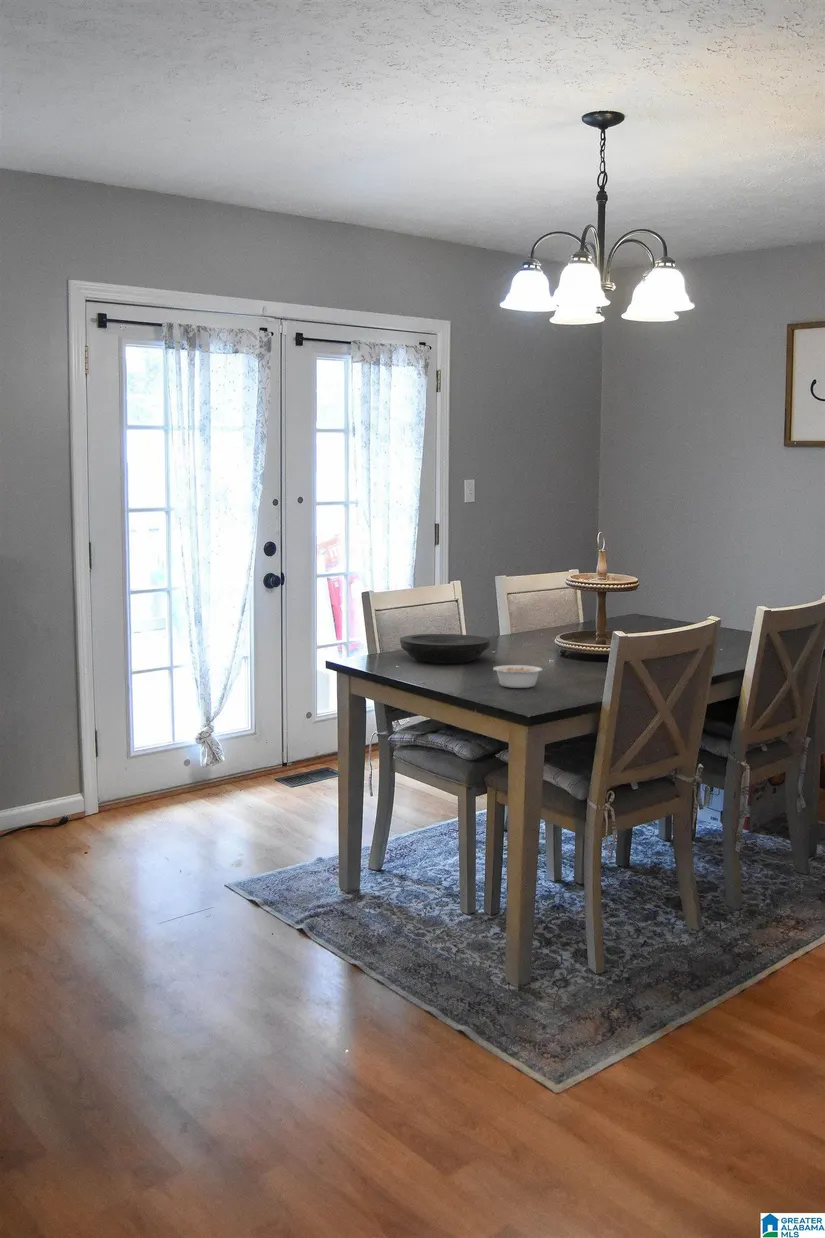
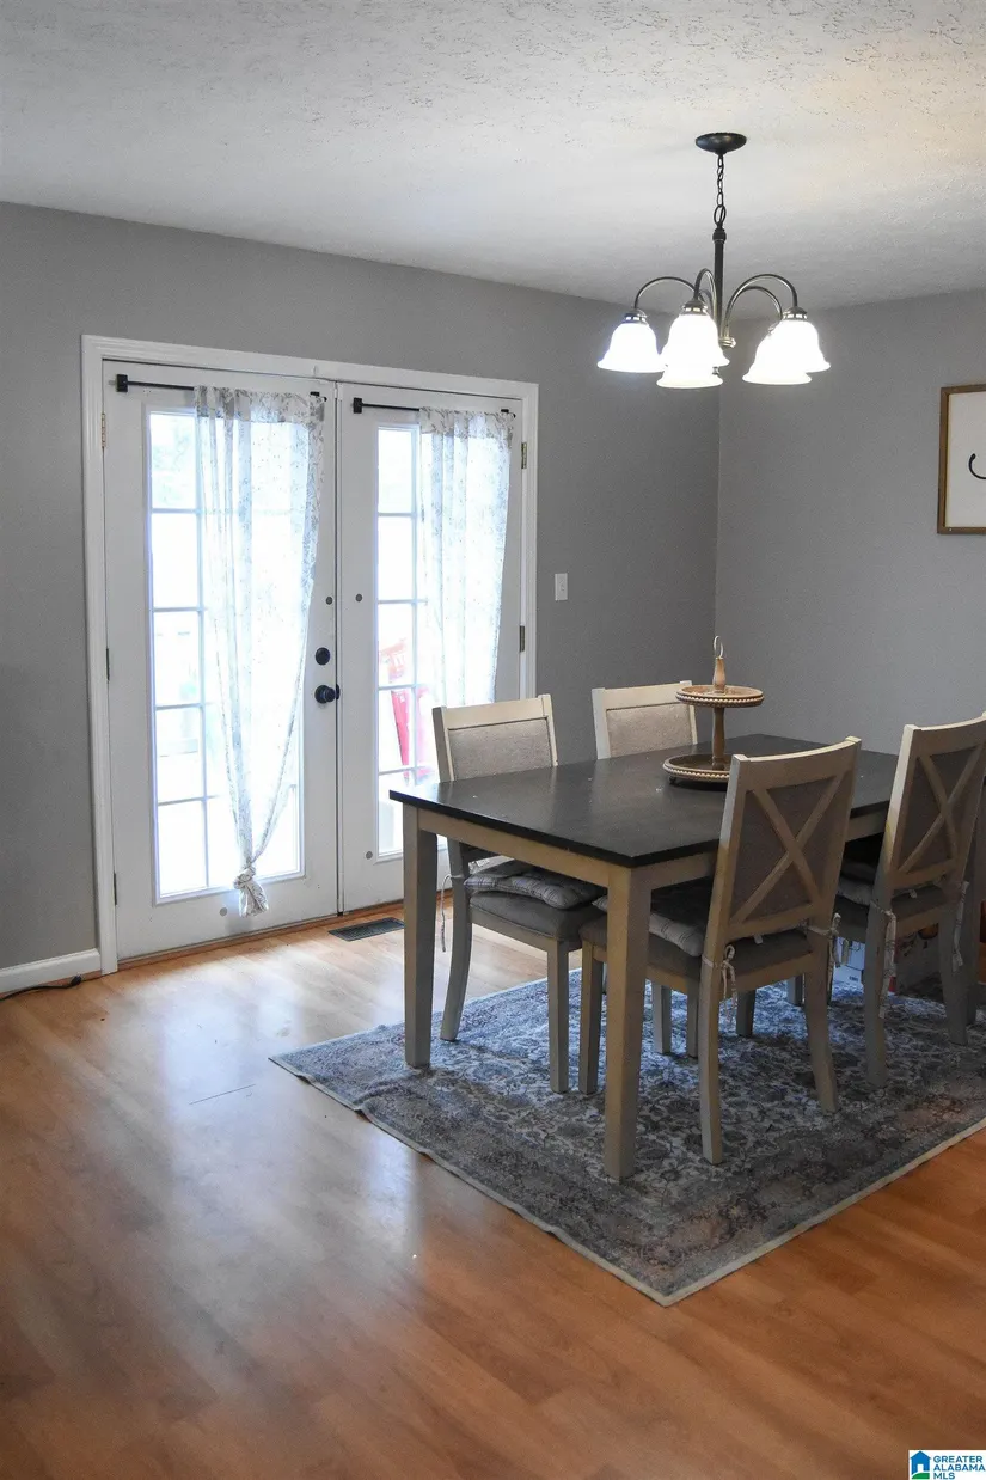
- legume (519, 675)
- plate (444, 649)
